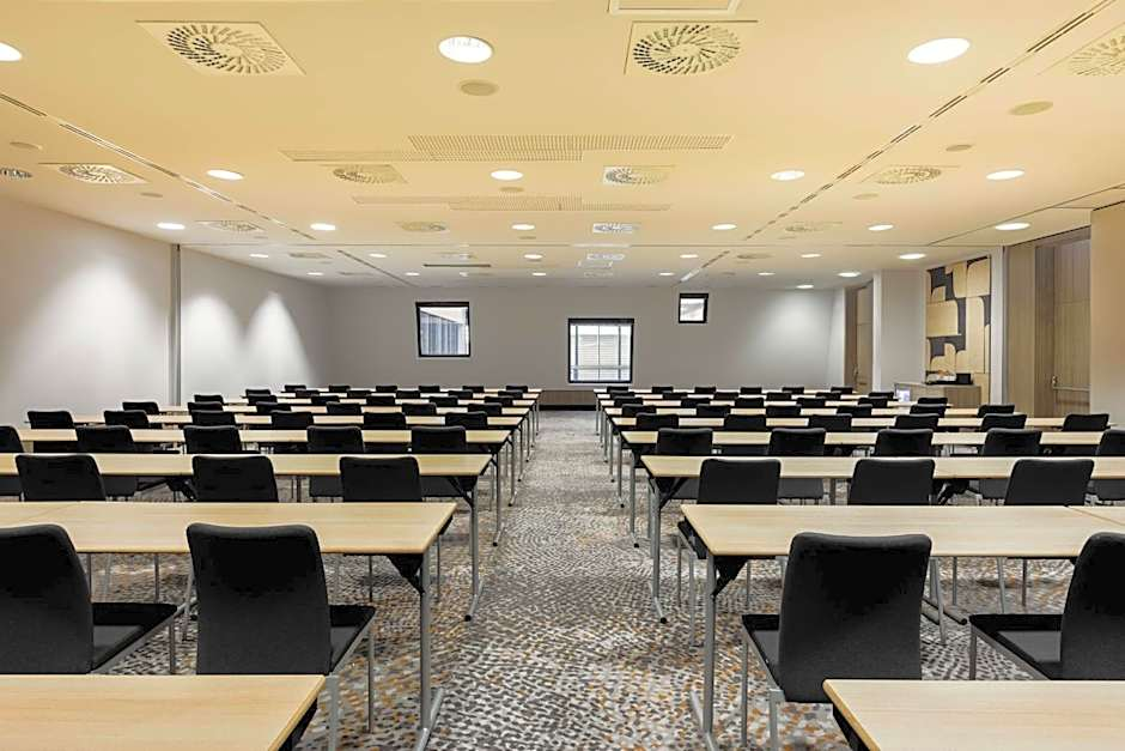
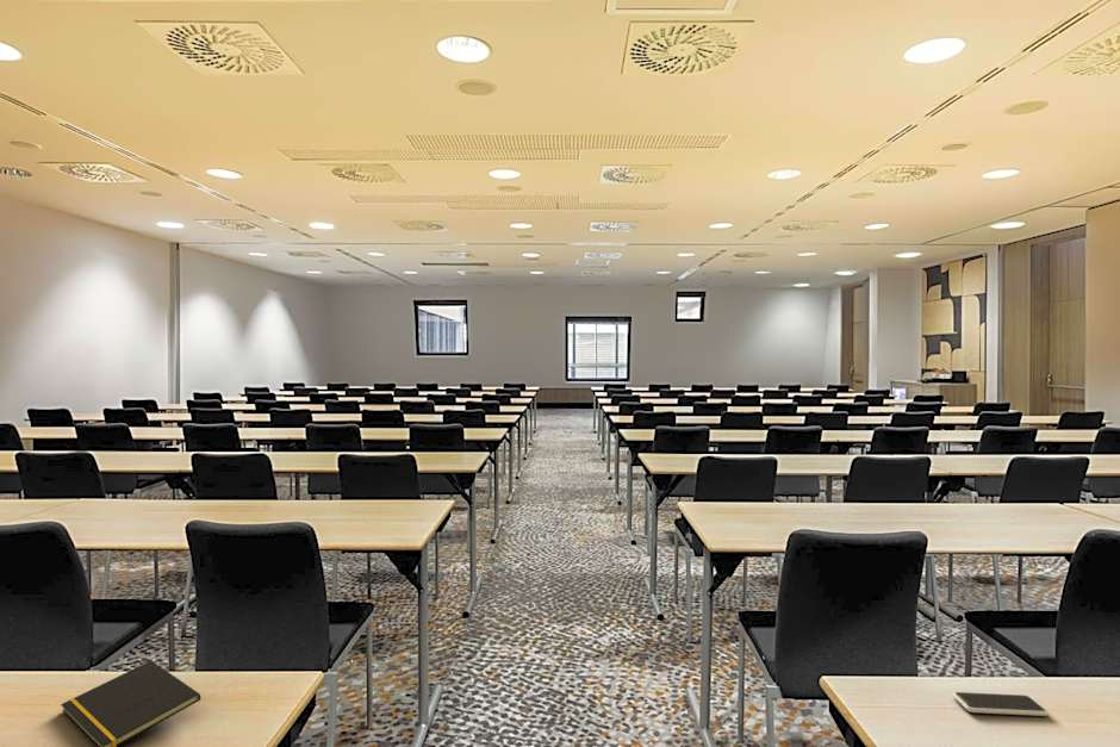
+ smartphone (998, 703)
+ notepad (130, 702)
